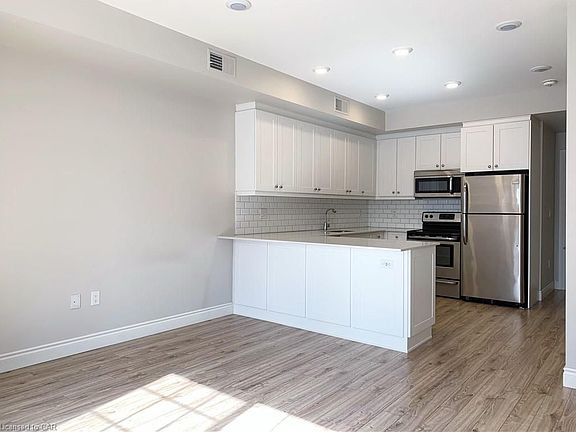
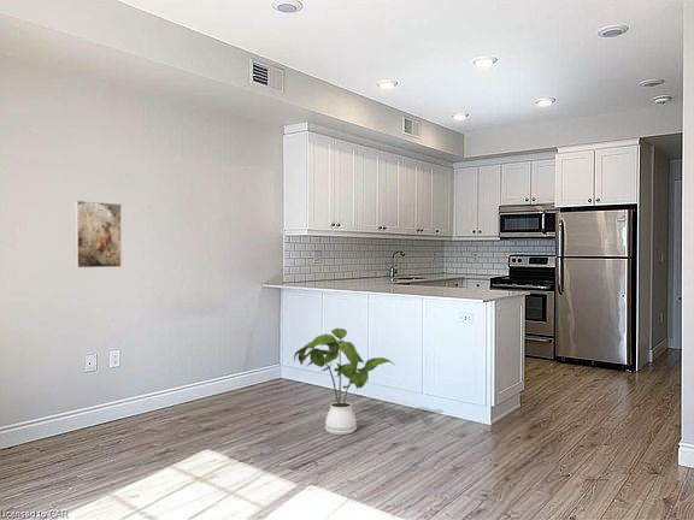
+ house plant (340, 382)
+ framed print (99, 235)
